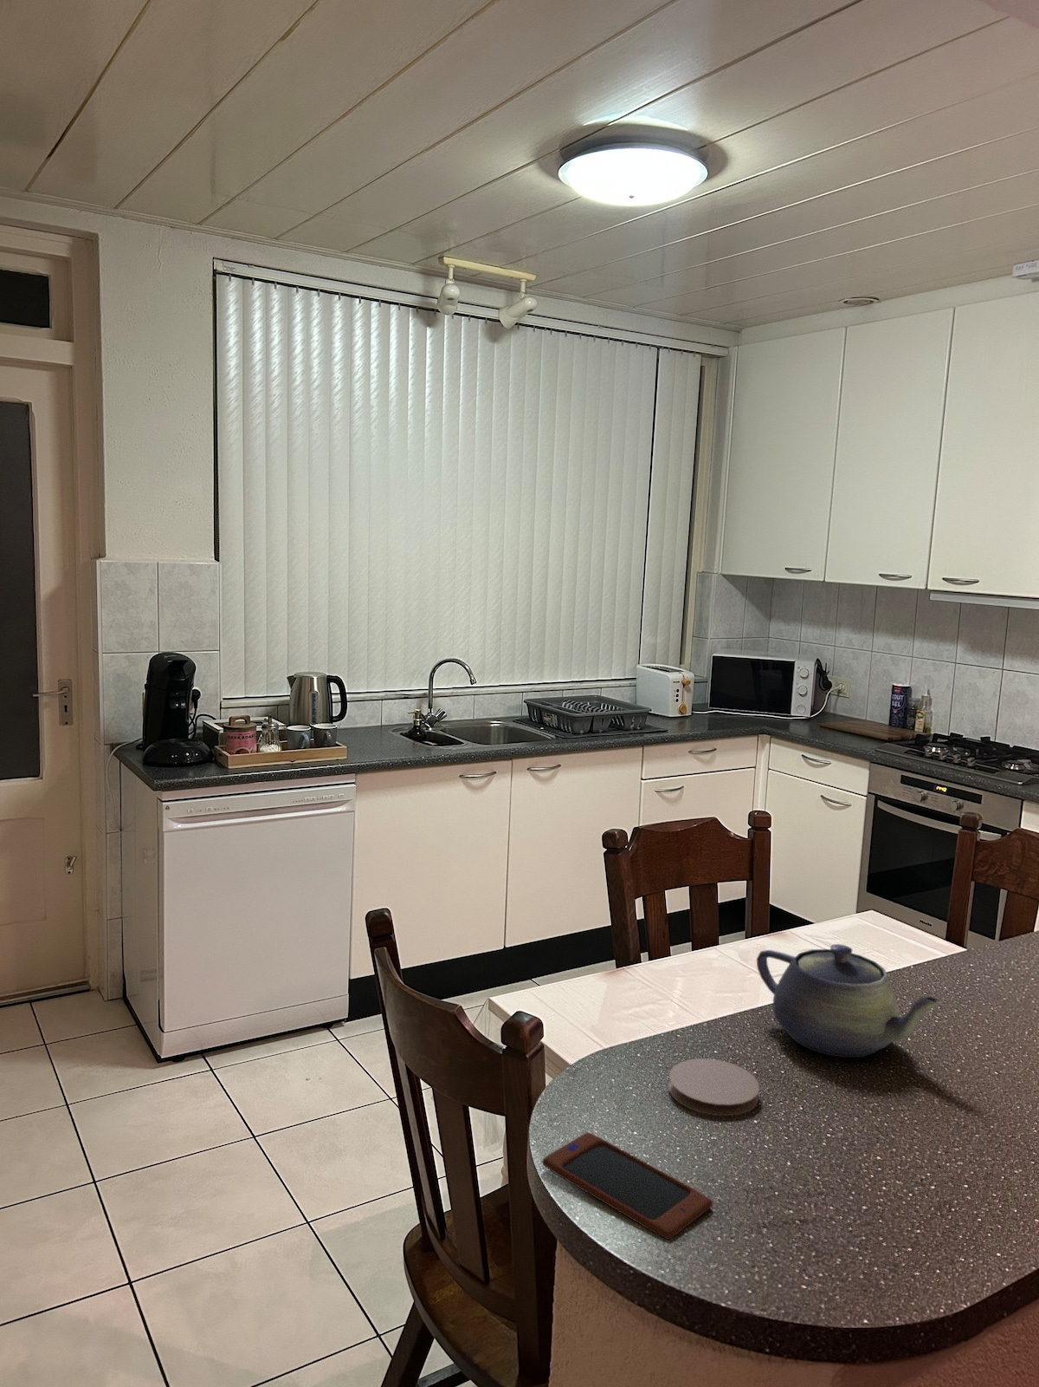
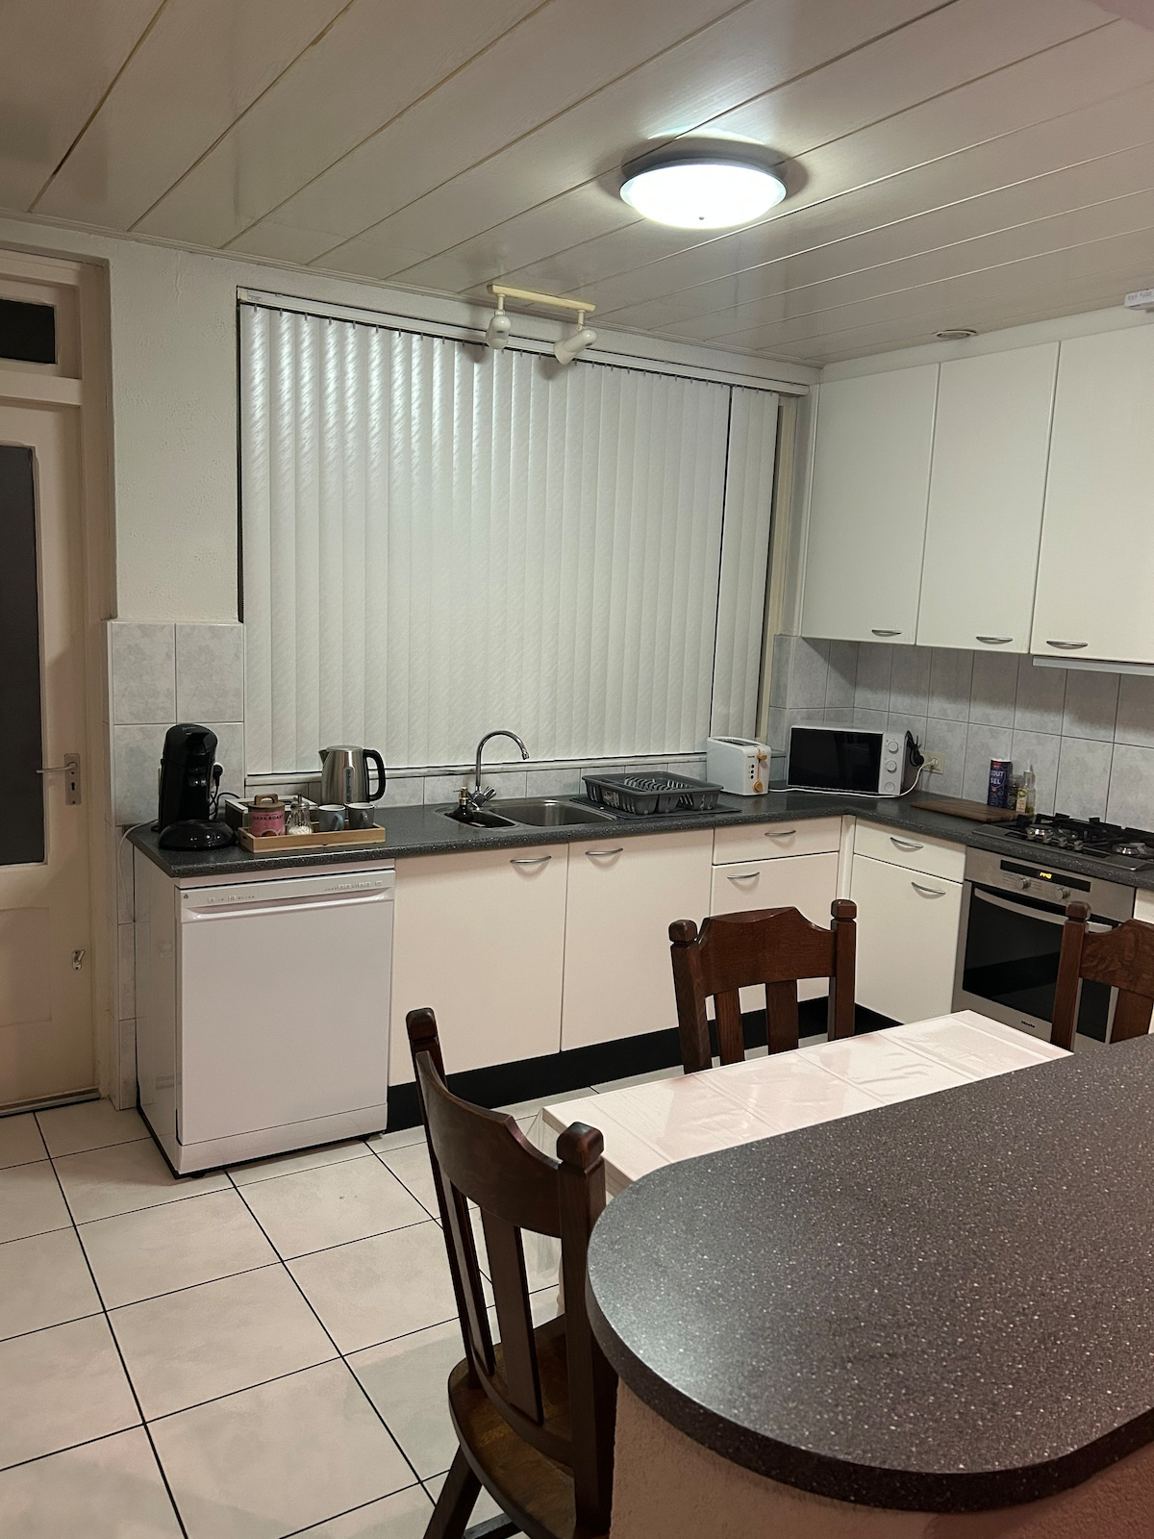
- coaster (714, 1087)
- smartphone (624, 1182)
- teapot (843, 995)
